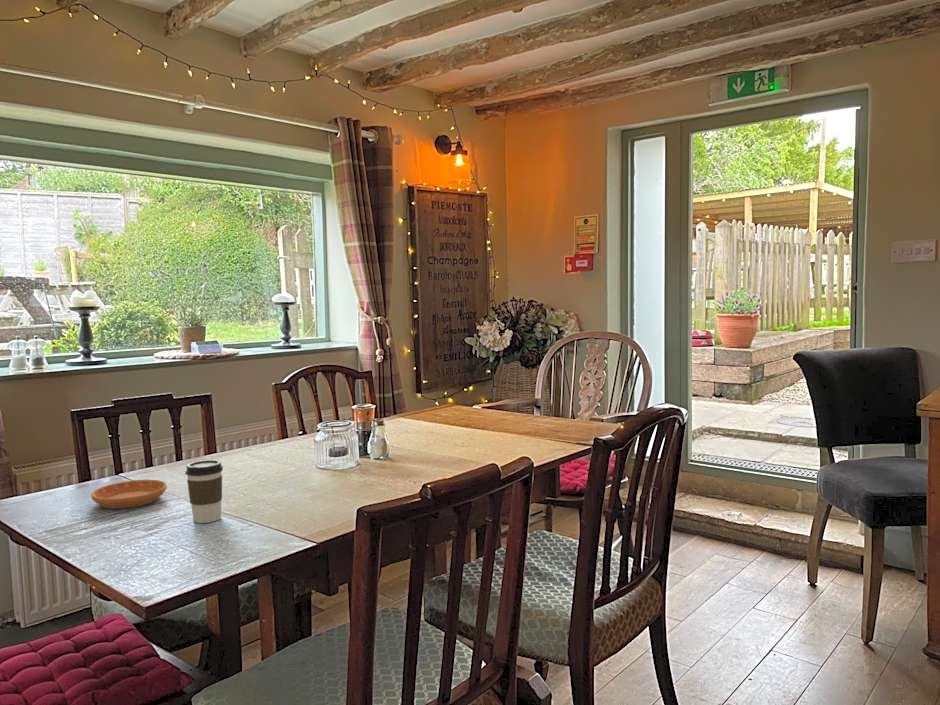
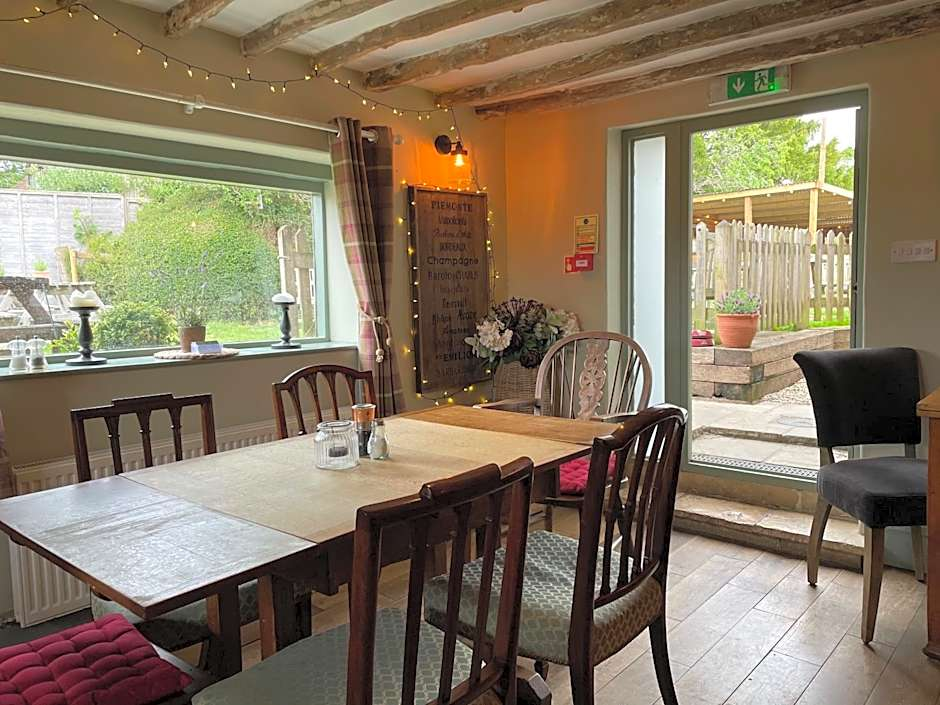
- coffee cup (205, 491)
- saucer (129, 494)
